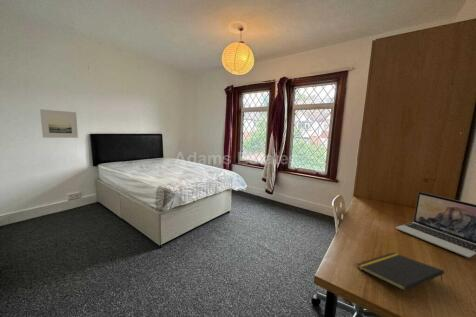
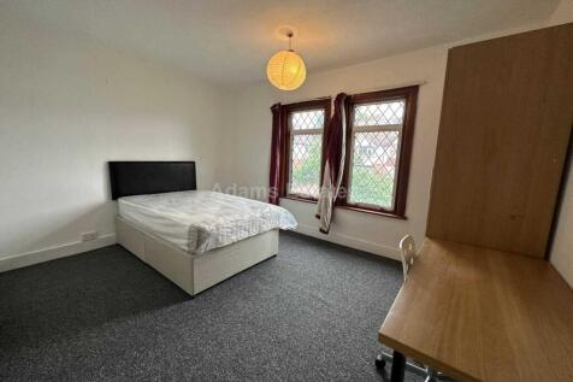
- notepad (398, 268)
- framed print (60, 124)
- laptop (439, 219)
